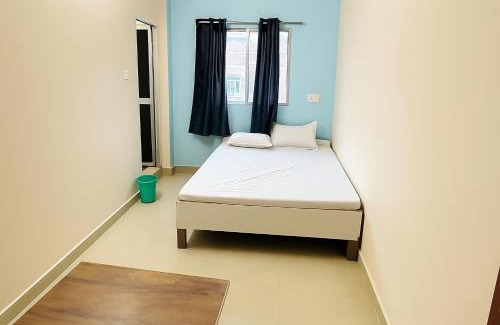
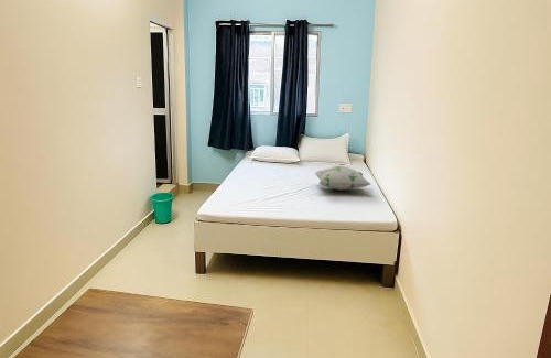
+ decorative pillow (342, 177)
